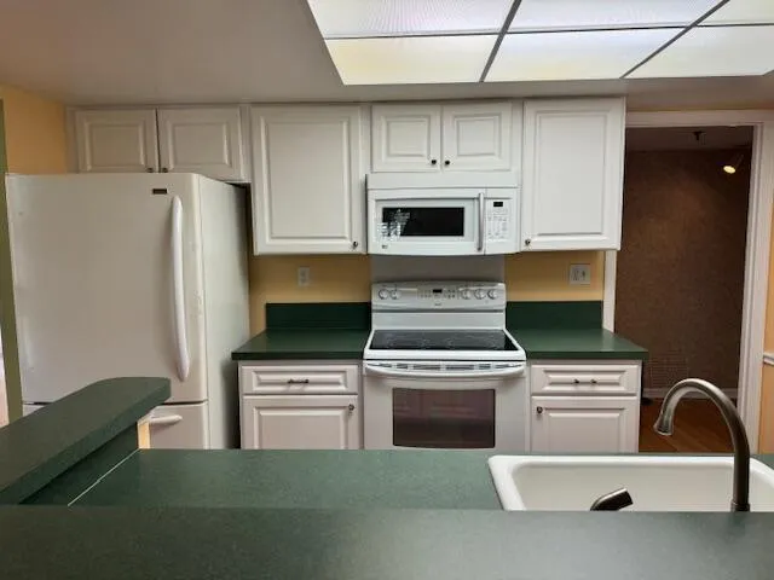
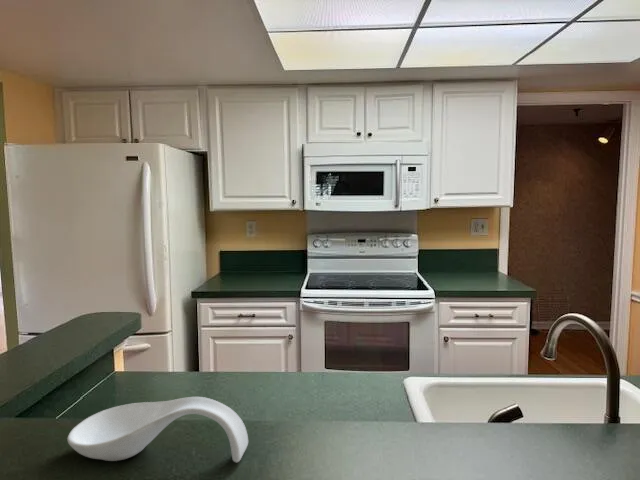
+ spoon rest (159, 425)
